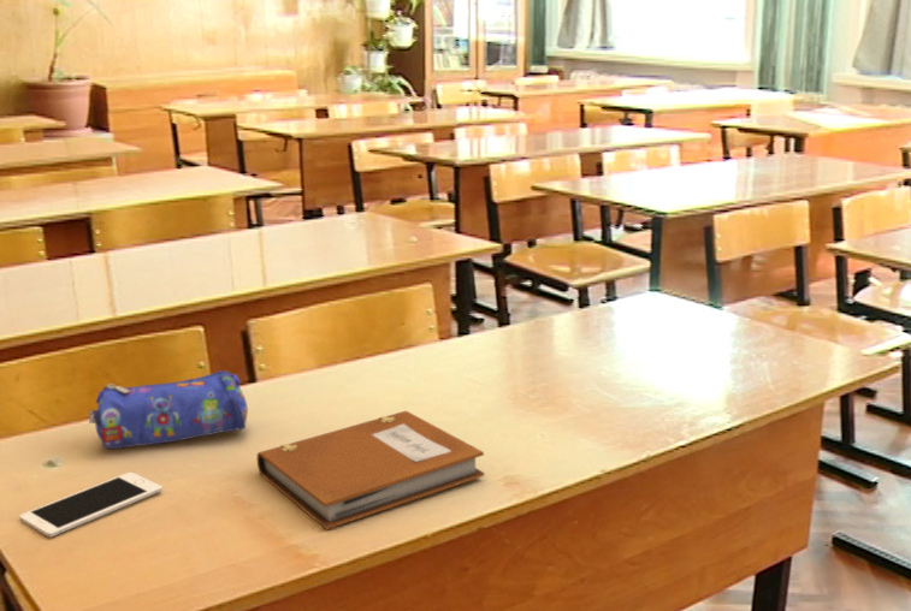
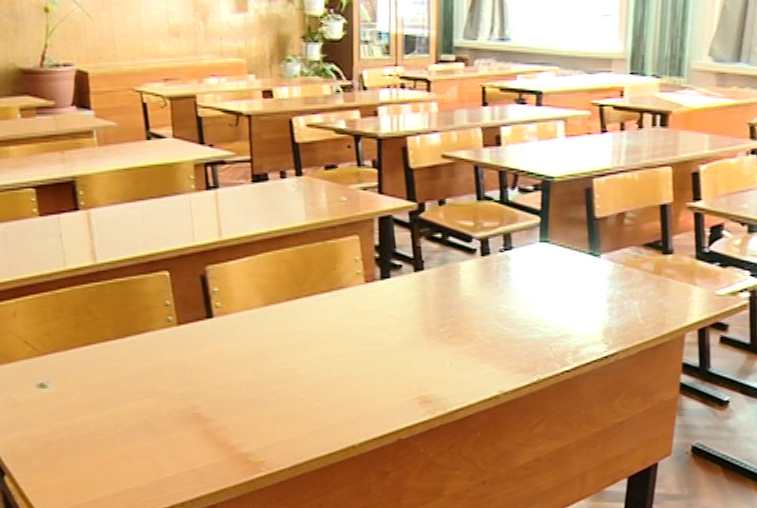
- cell phone (91, 503)
- pencil case (170, 408)
- notebook (372, 461)
